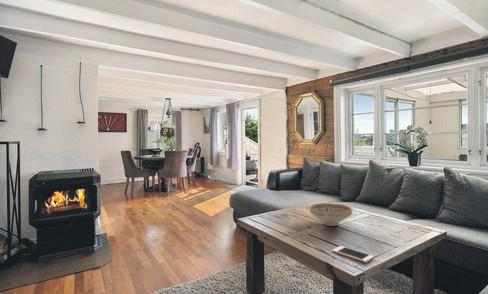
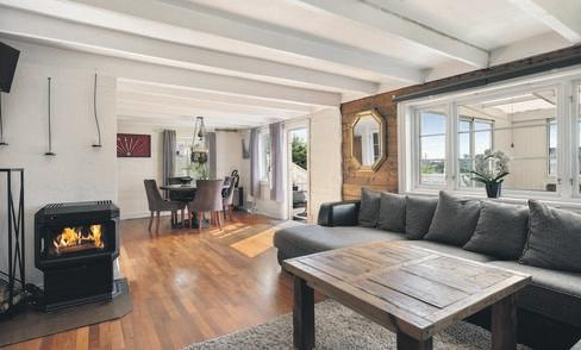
- cell phone (352, 253)
- decorative bowl (330, 215)
